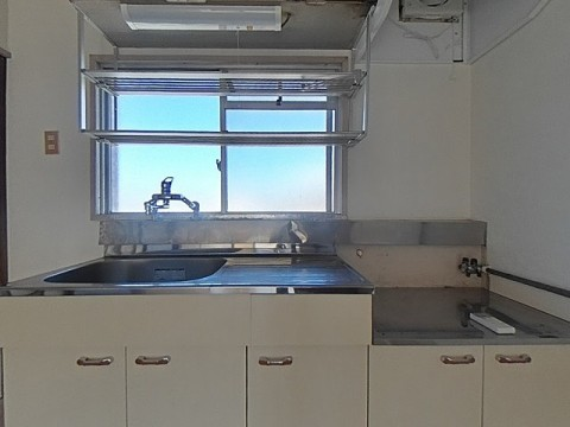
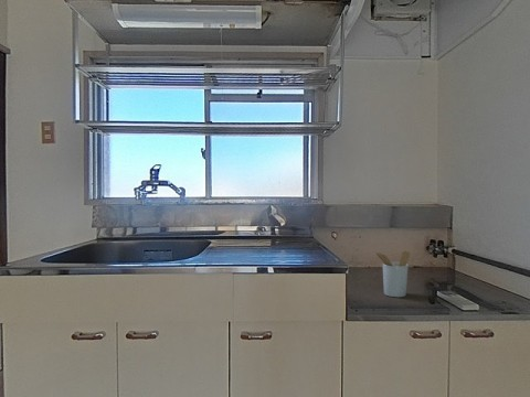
+ utensil holder (390, 272)
